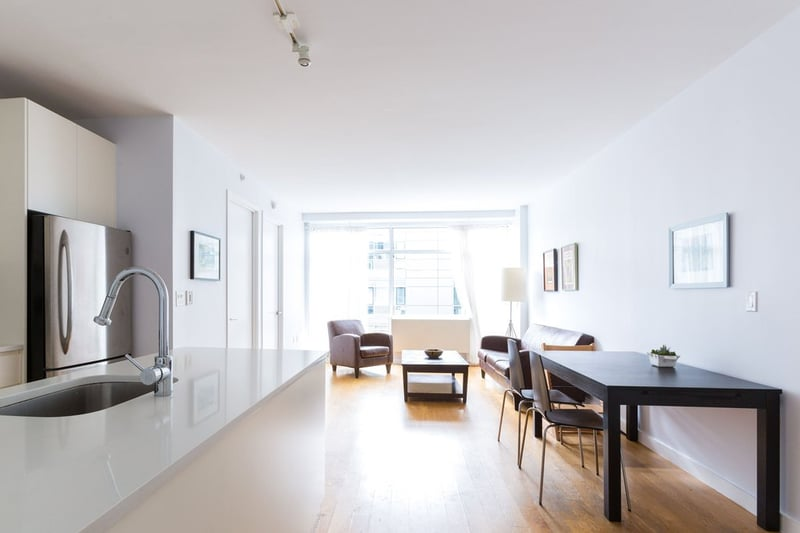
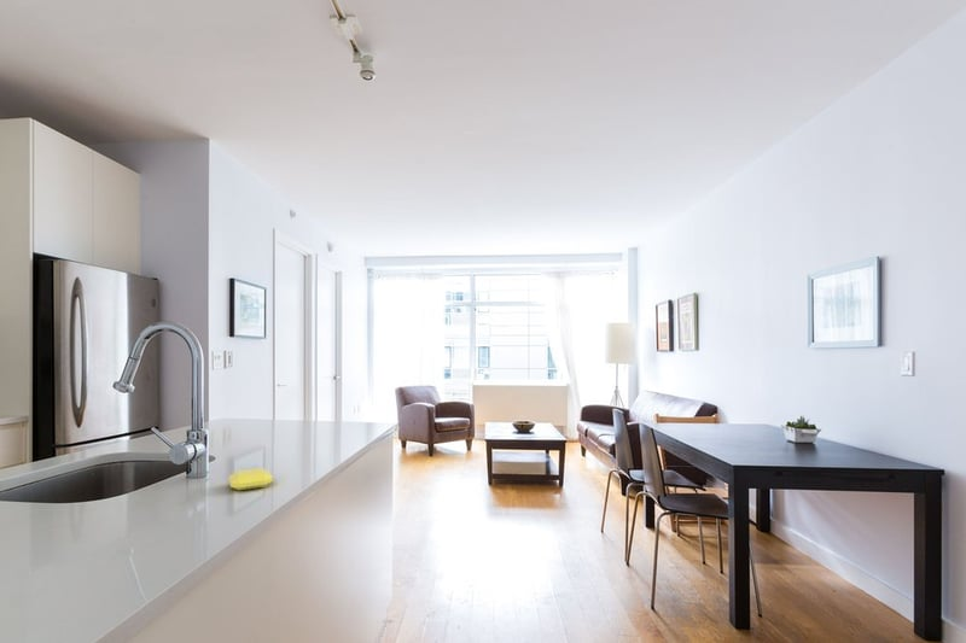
+ soap bar (250, 478)
